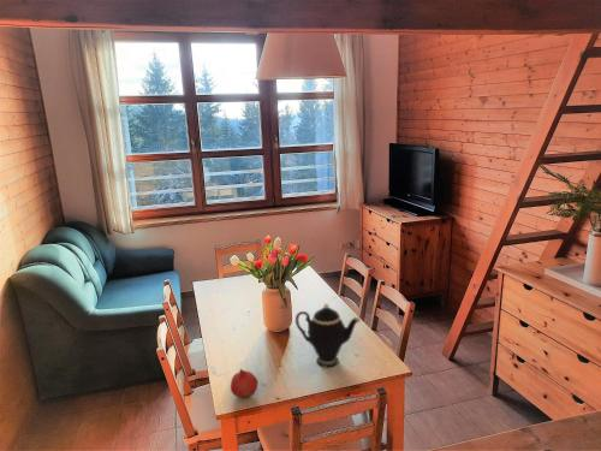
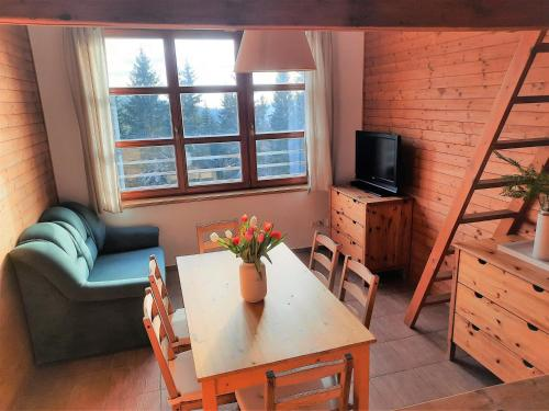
- fruit (243, 381)
- teapot (327, 332)
